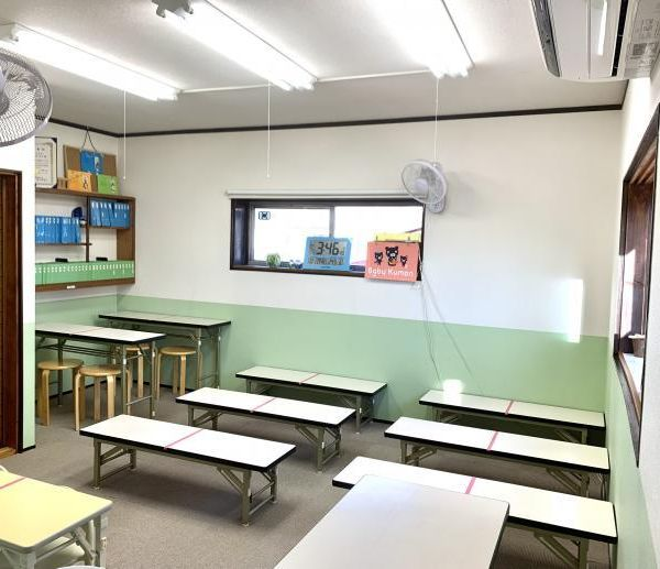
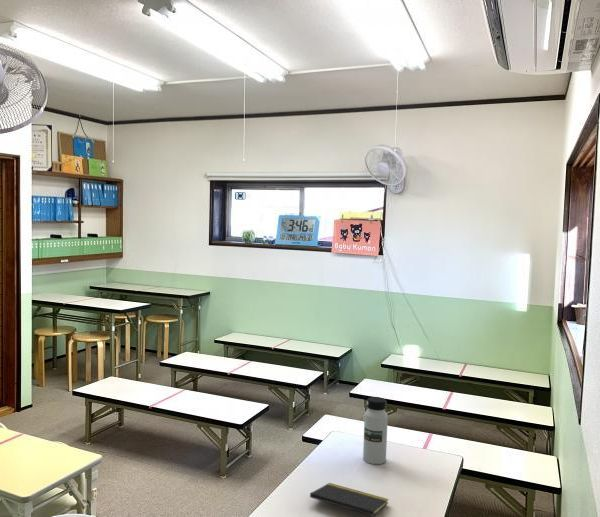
+ notepad (349, 498)
+ water bottle (375, 429)
